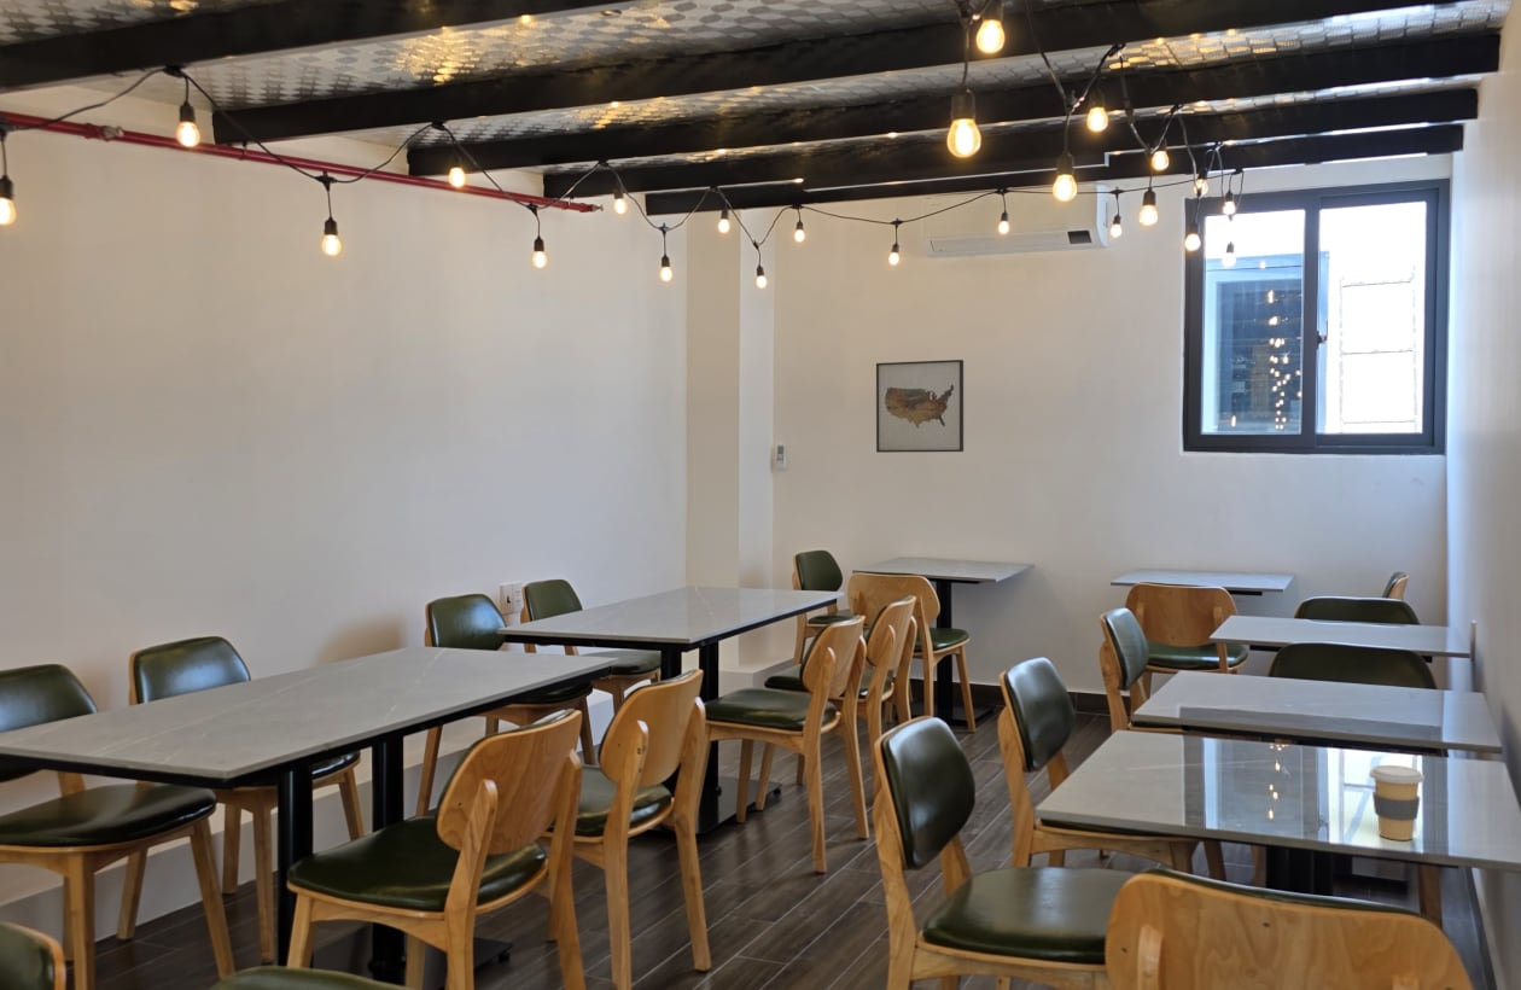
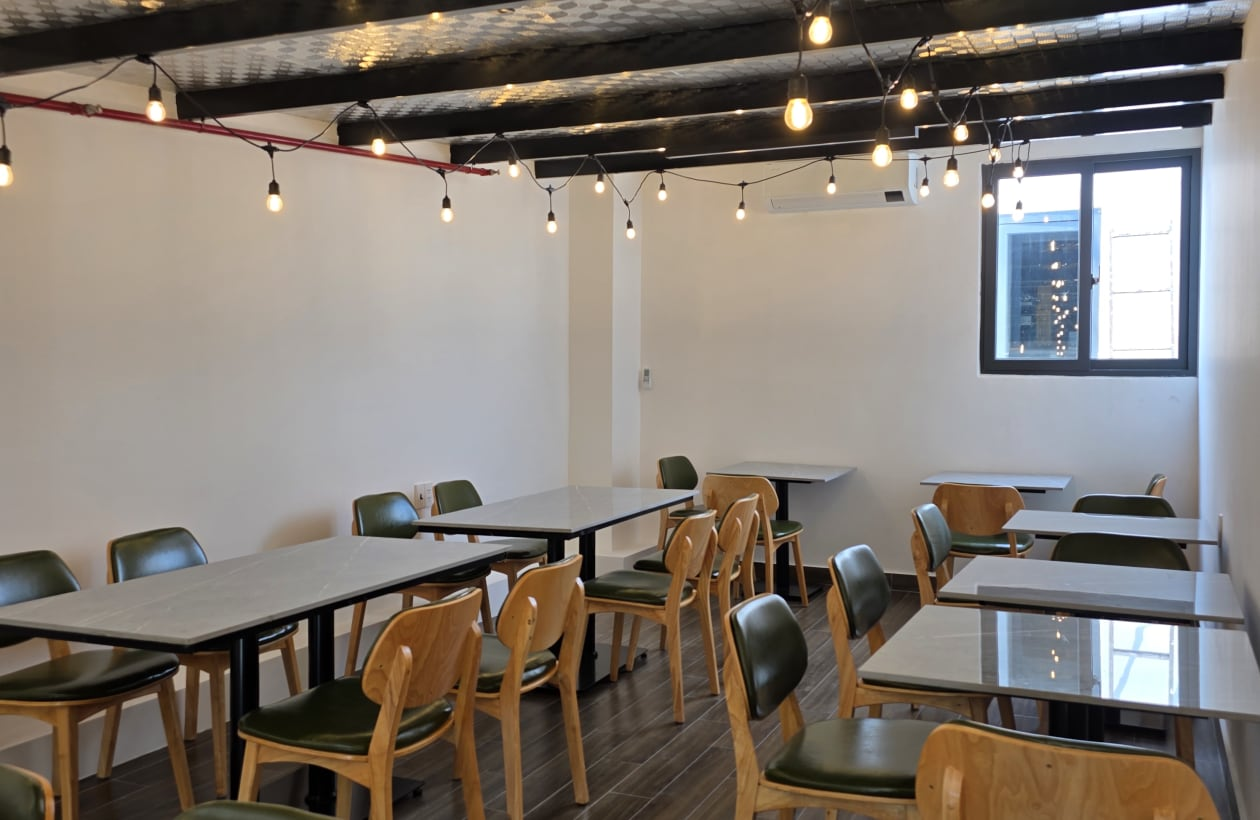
- coffee cup (1395, 803)
- wall art (919, 407)
